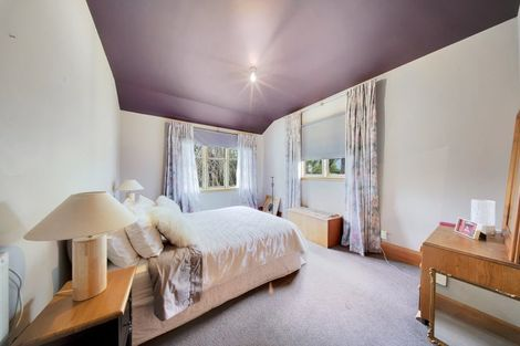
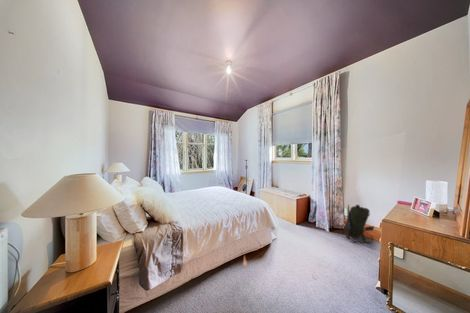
+ backpack (356, 221)
